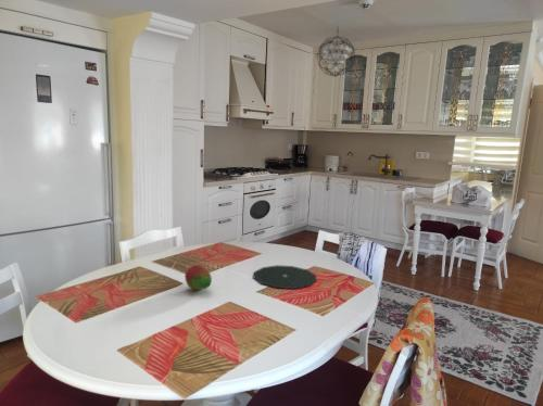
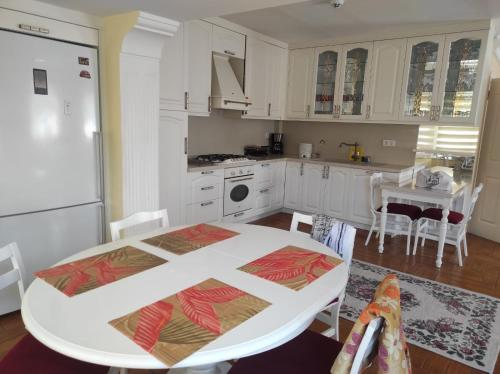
- fruit (198, 278)
- plate (285, 276)
- pendant light (336, 51)
